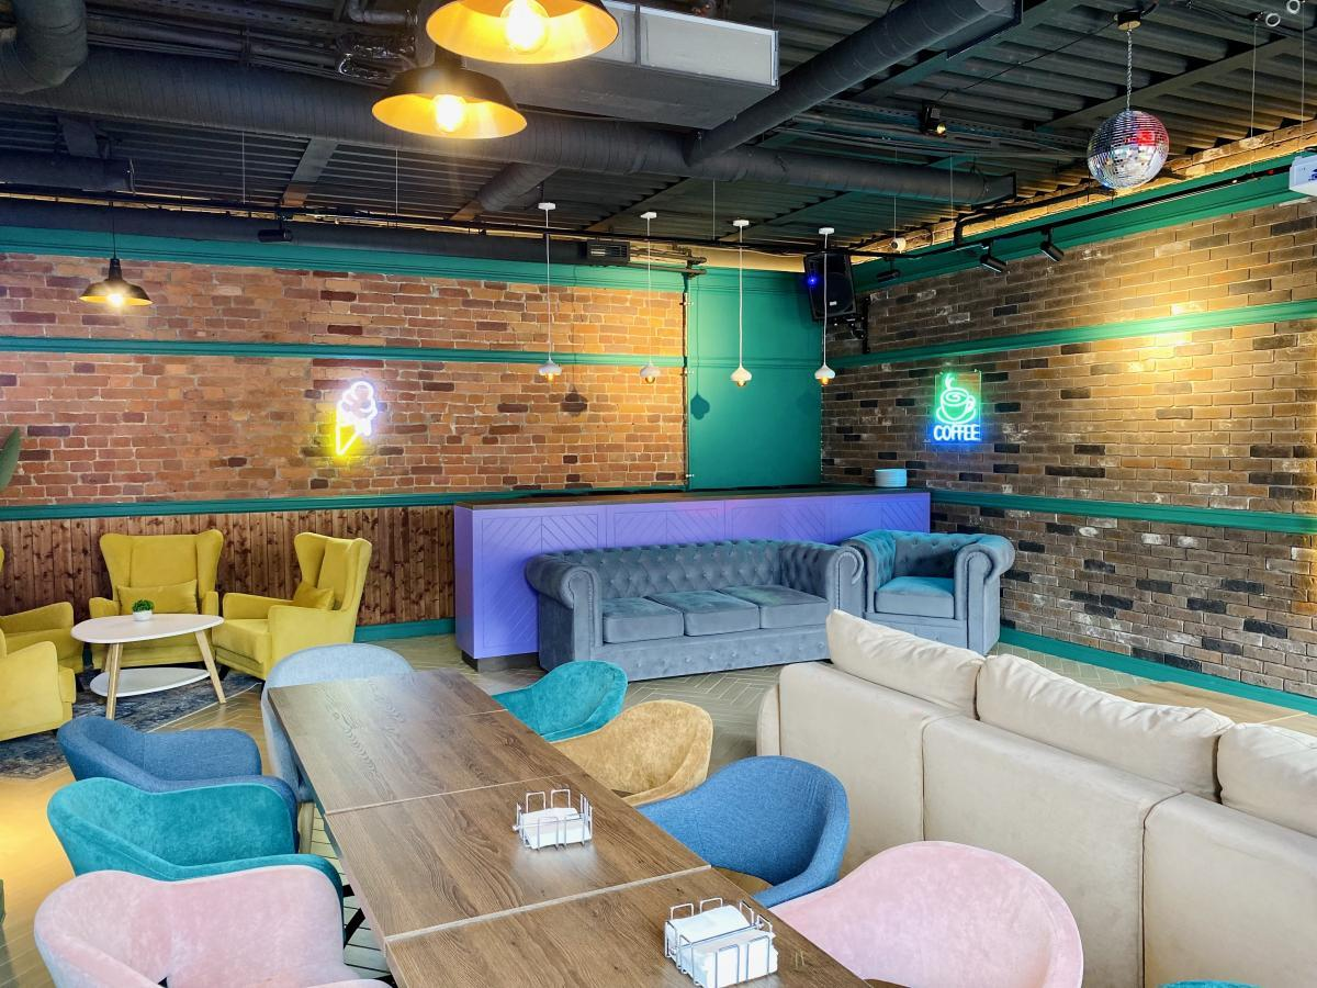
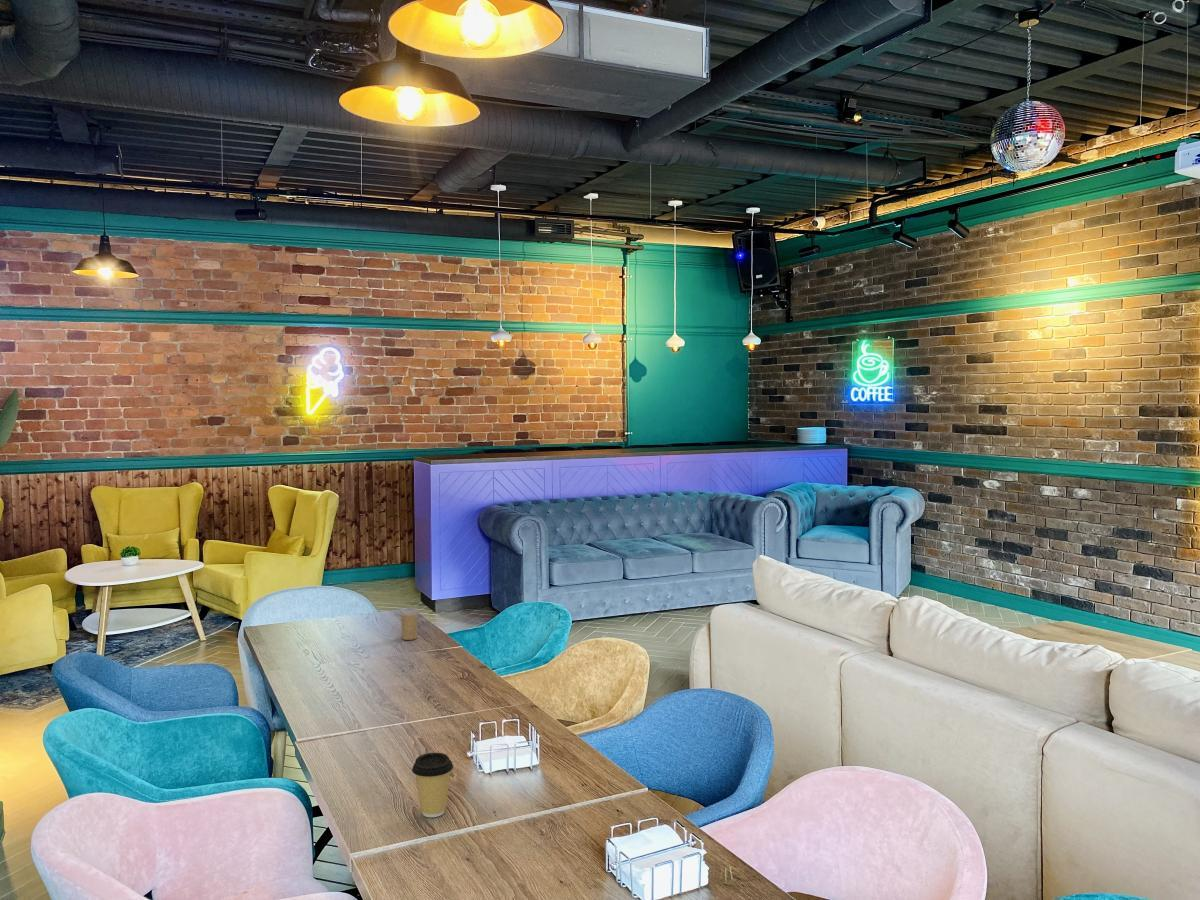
+ candle (409, 625)
+ coffee cup (433, 785)
